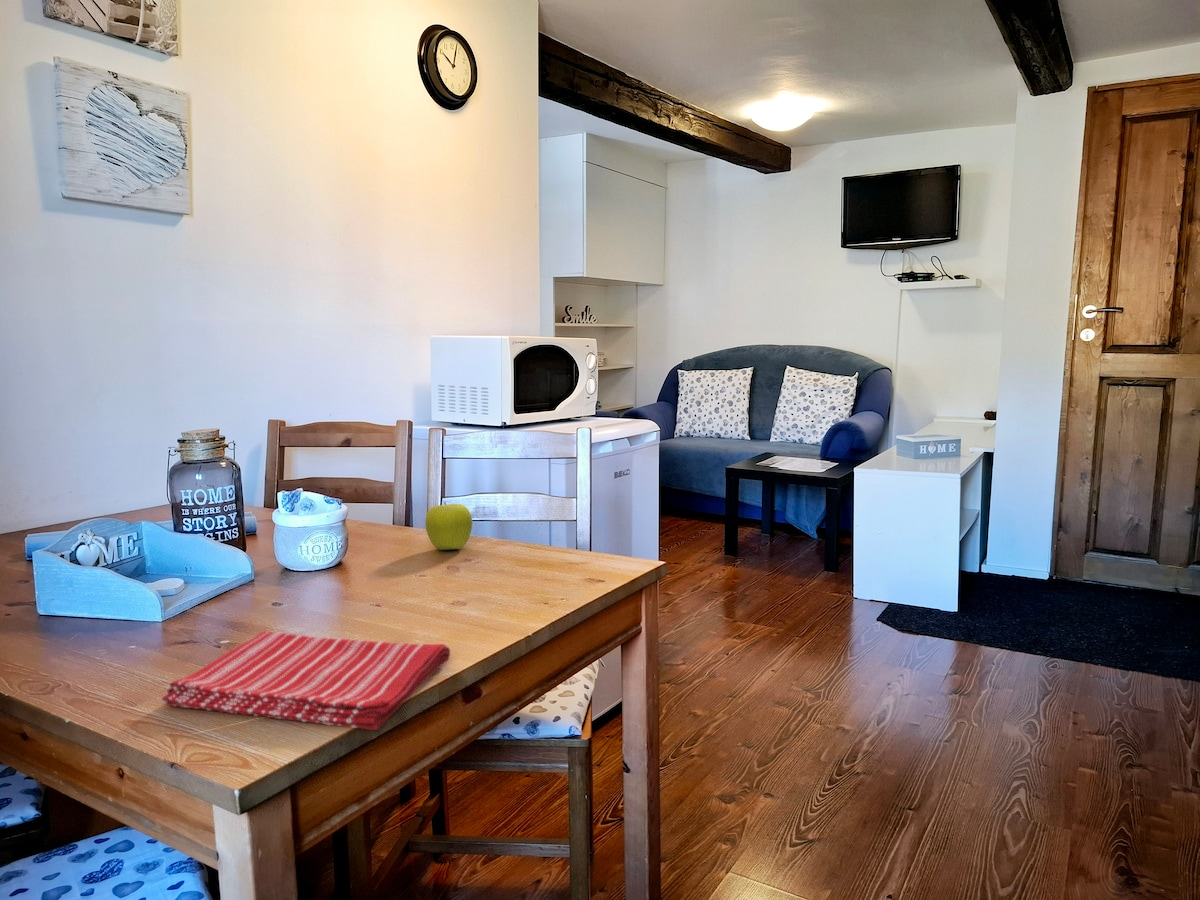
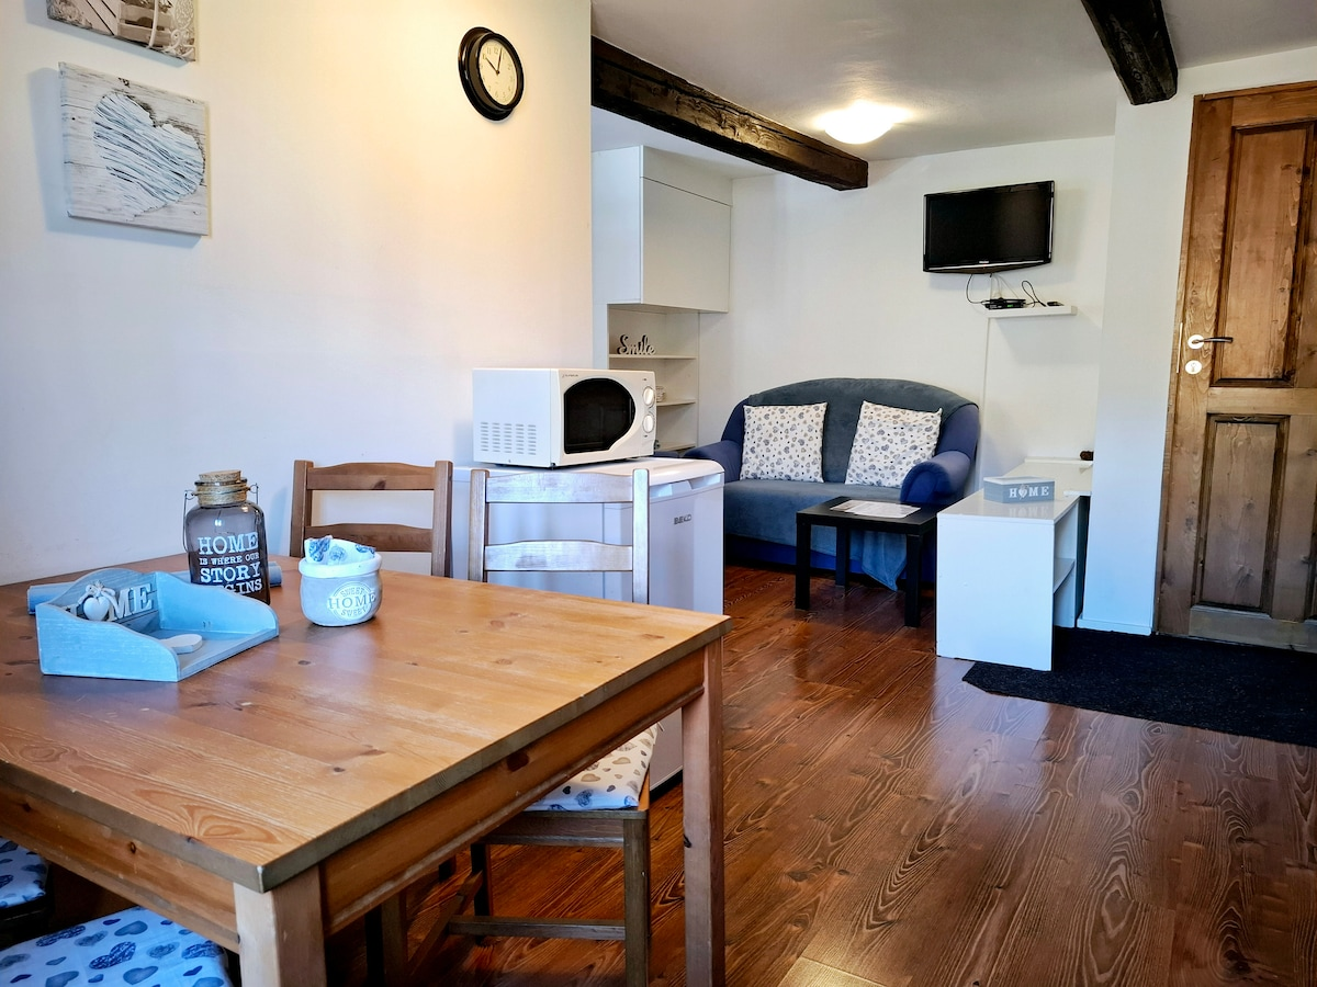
- fruit (448, 525)
- dish towel (316, 670)
